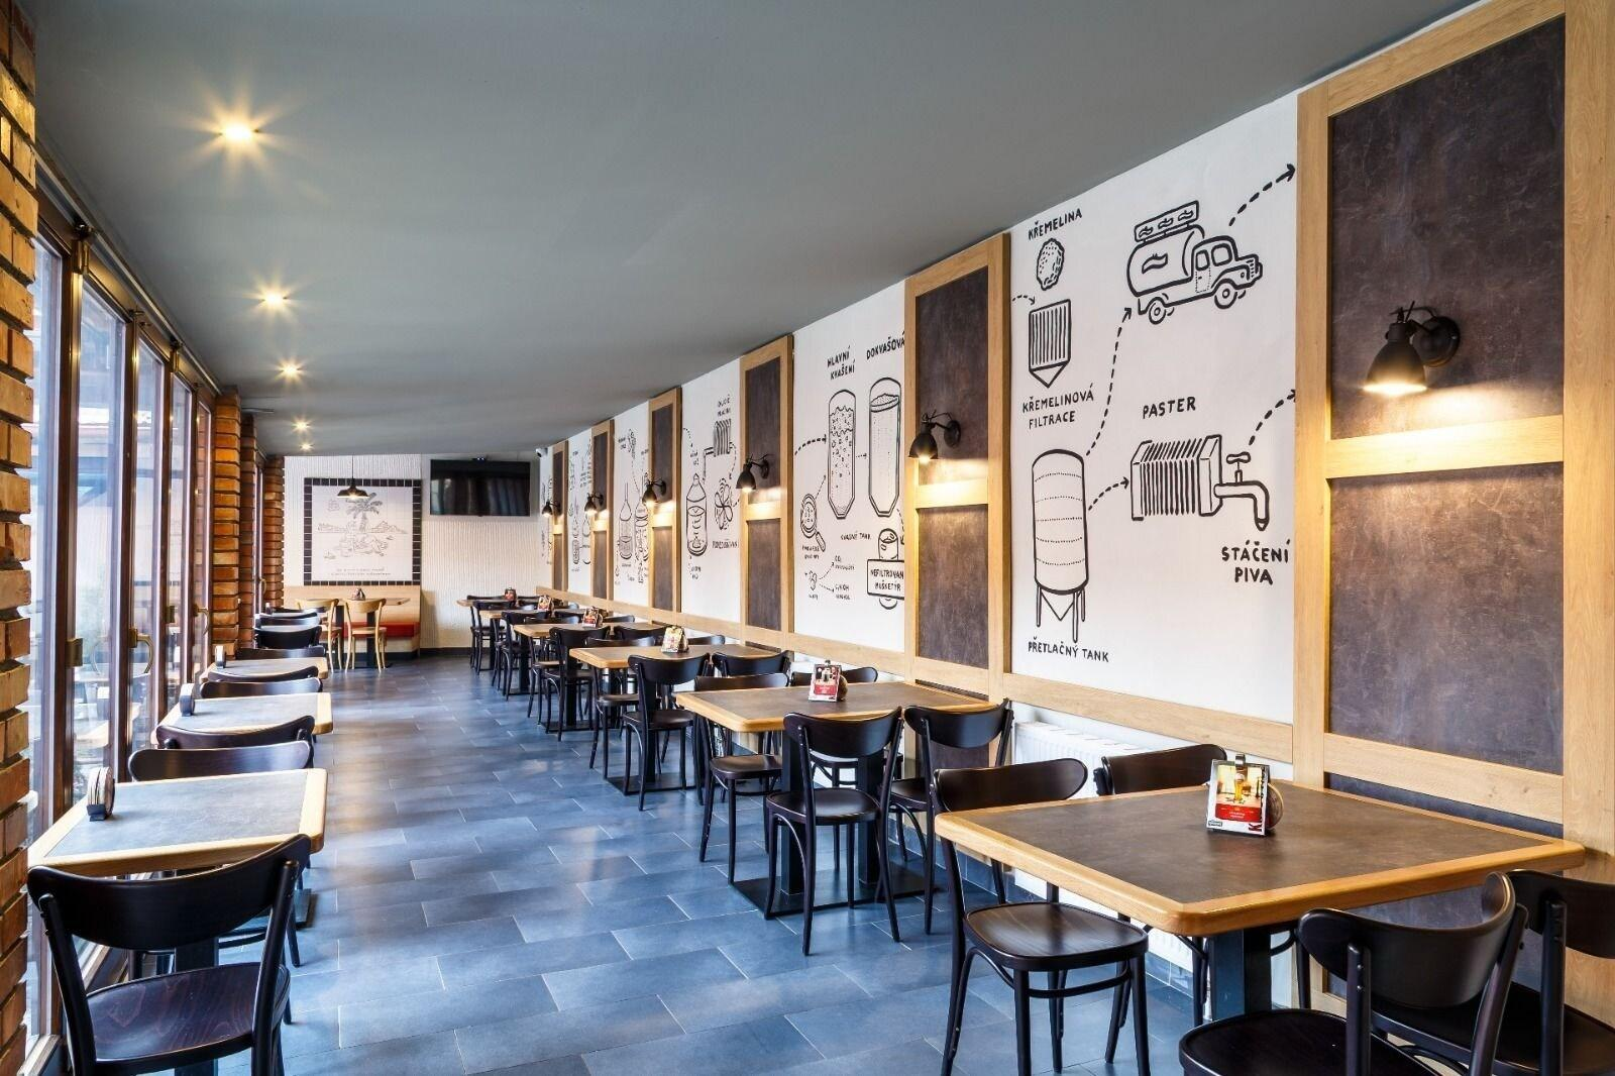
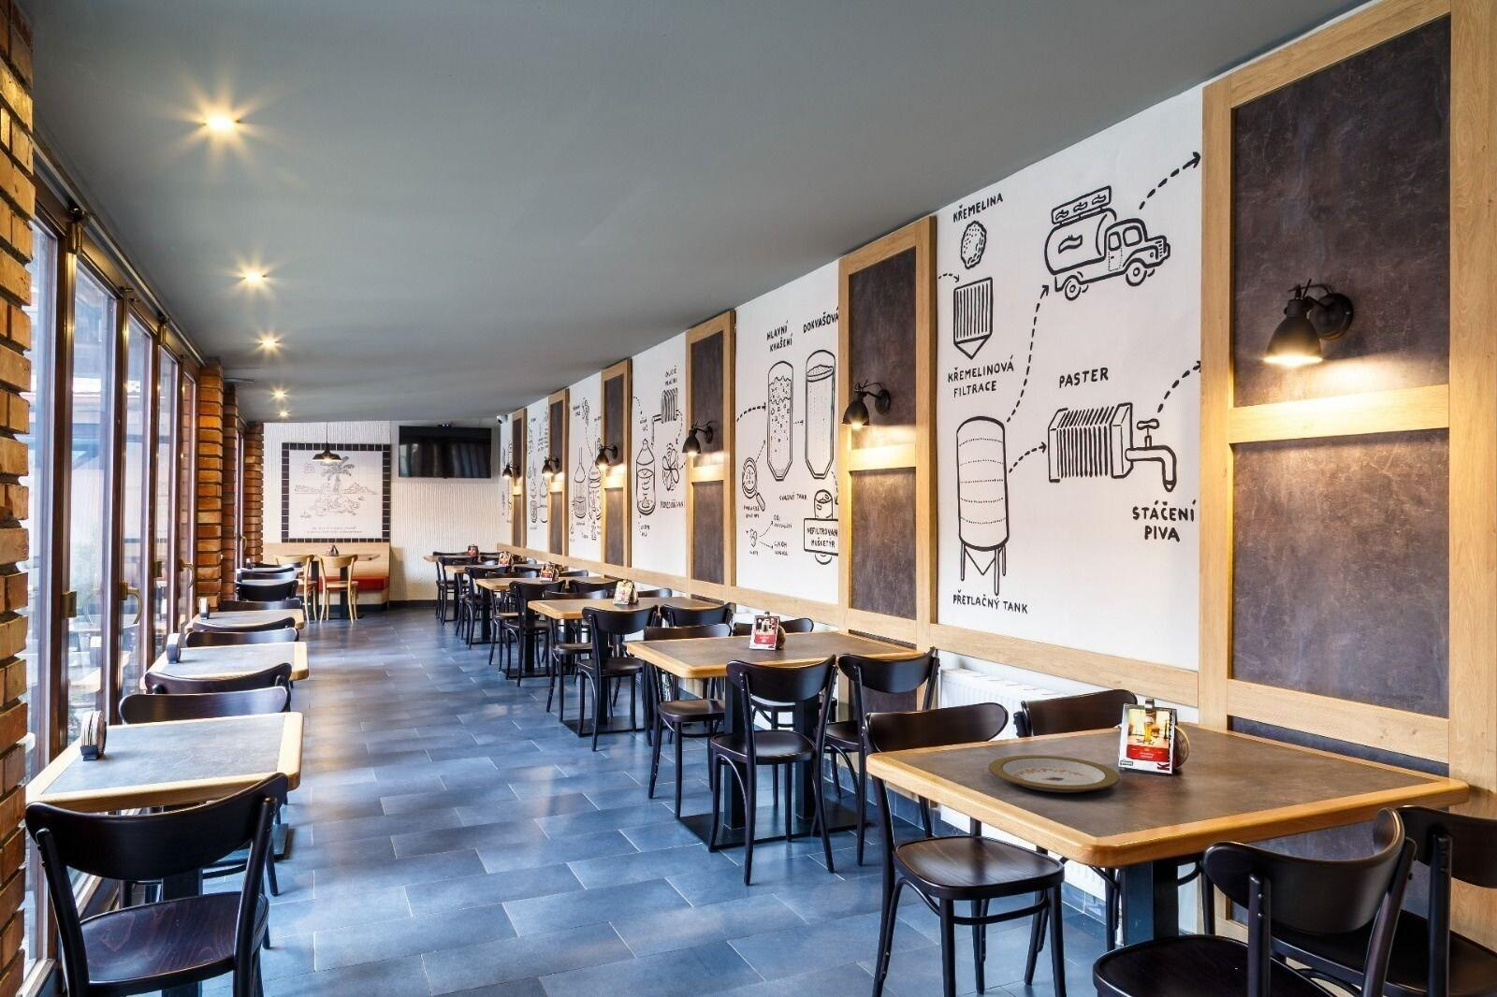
+ plate (1053, 776)
